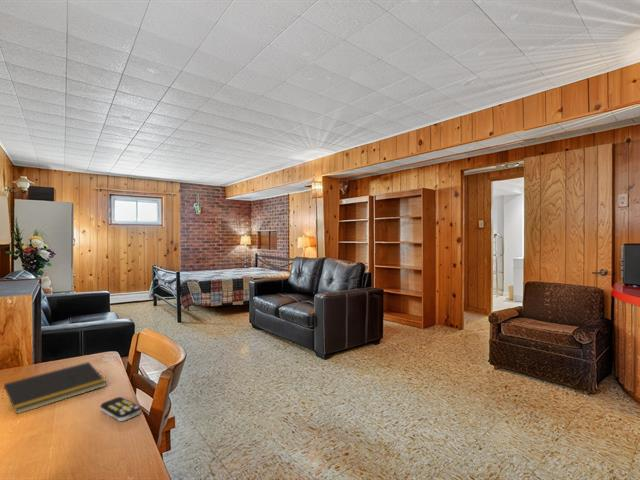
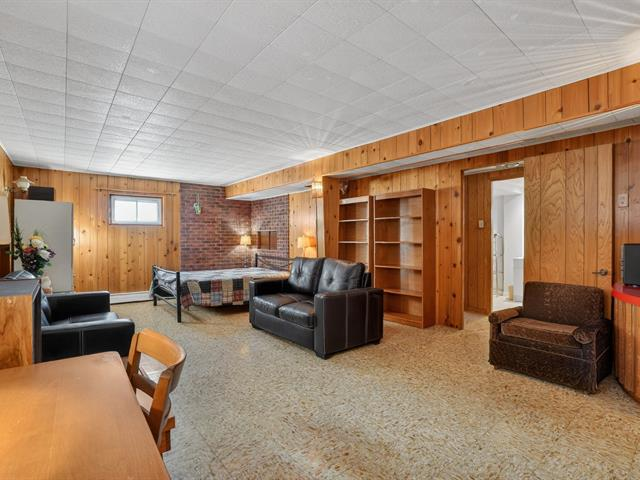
- notepad (57, 384)
- remote control (120, 408)
